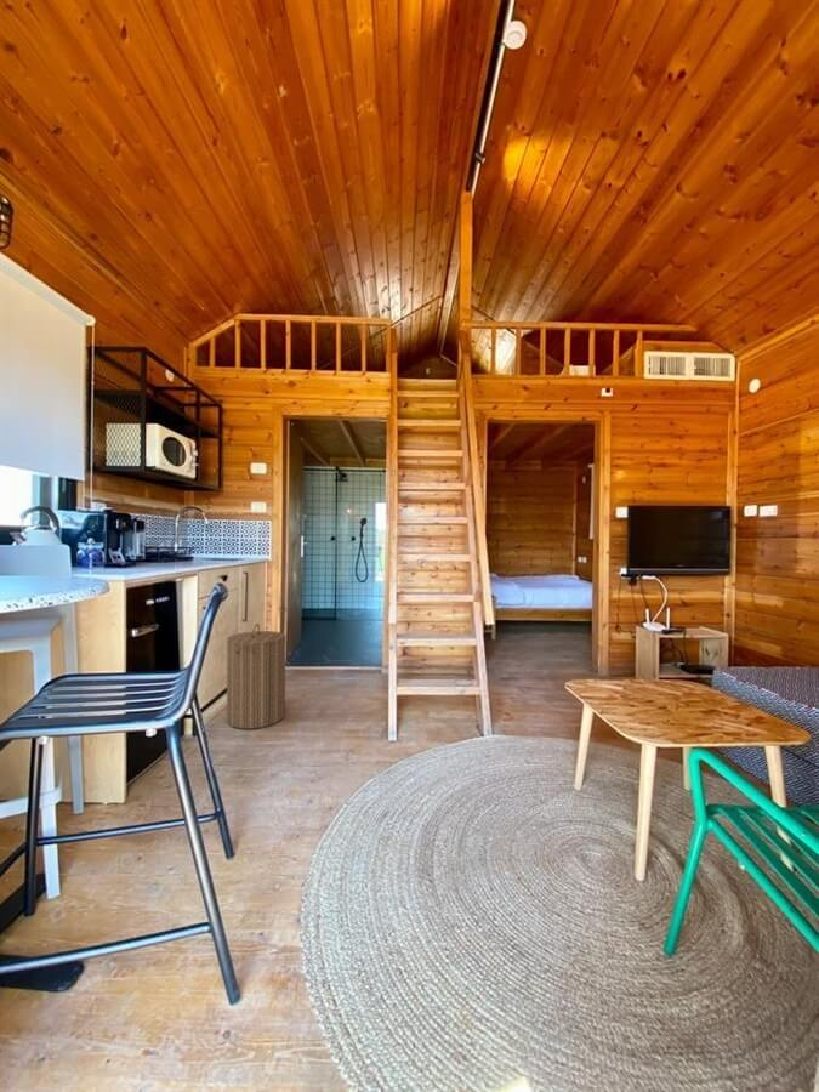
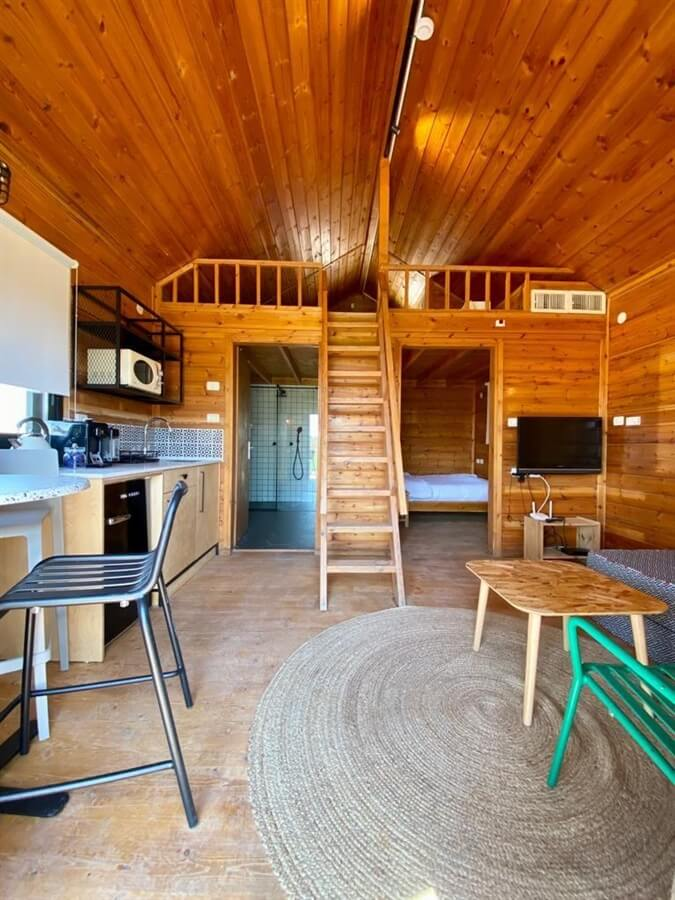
- laundry hamper (256, 670)
